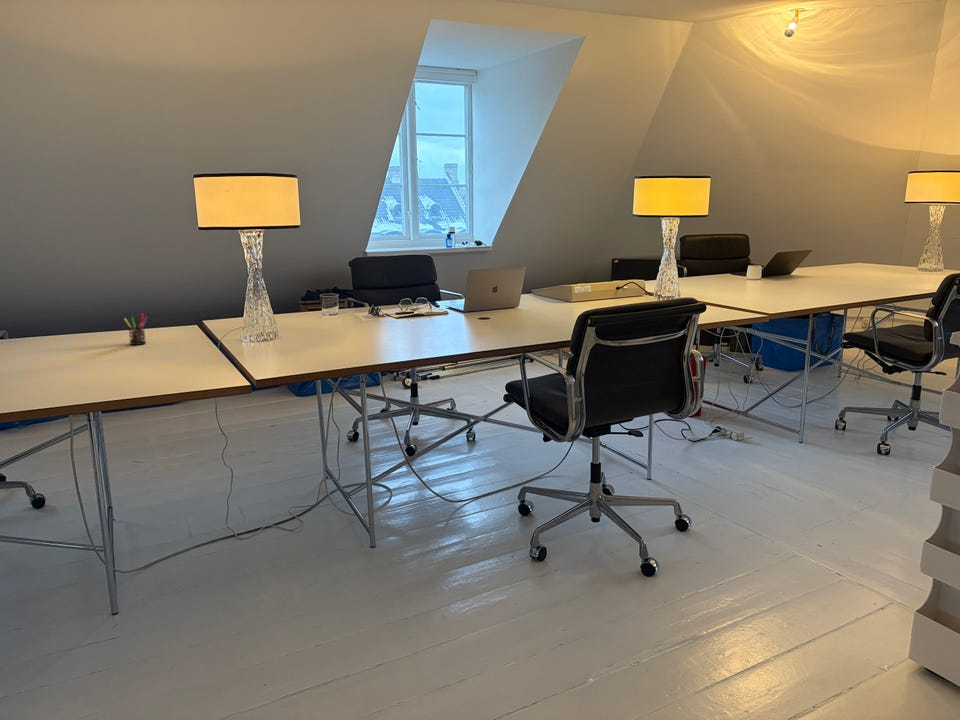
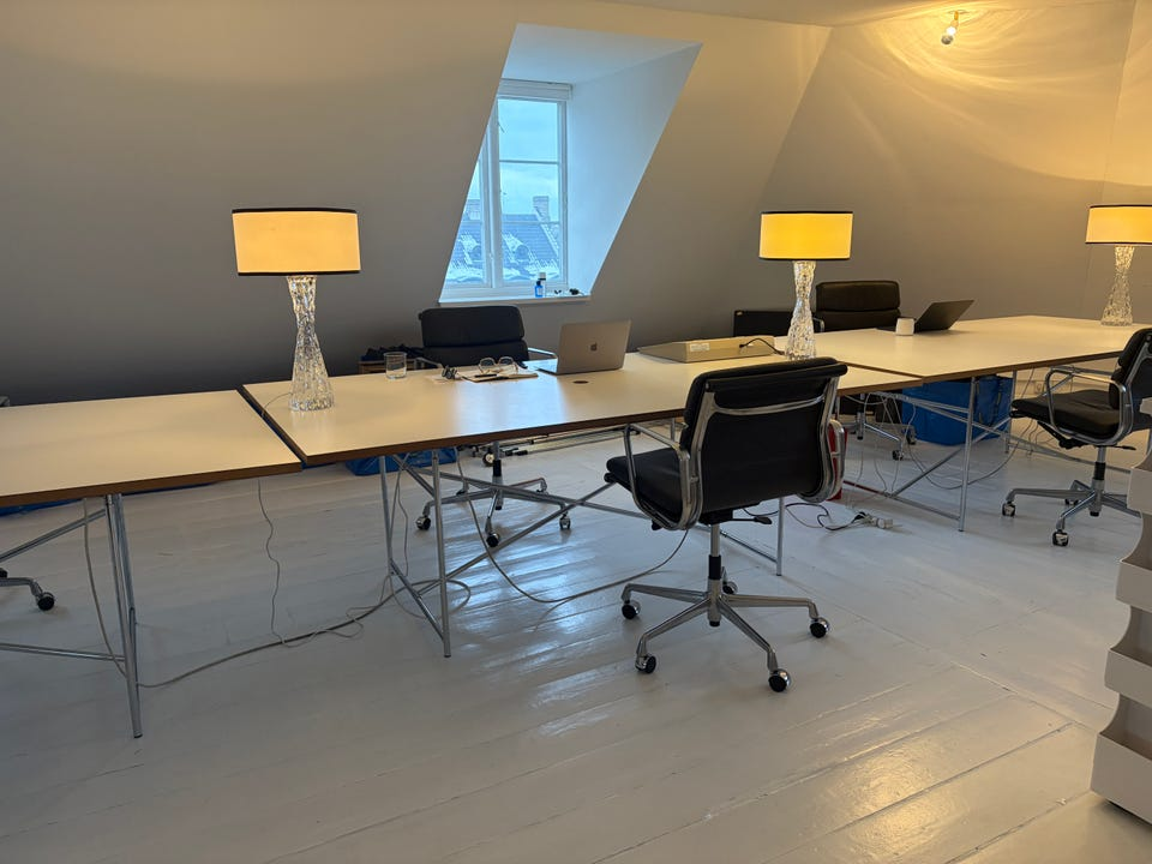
- pen holder (136, 328)
